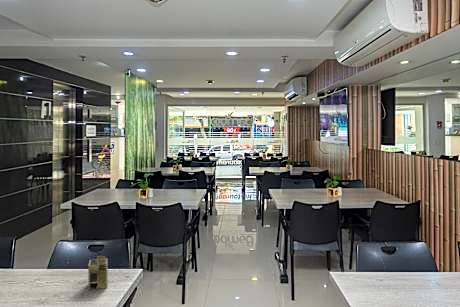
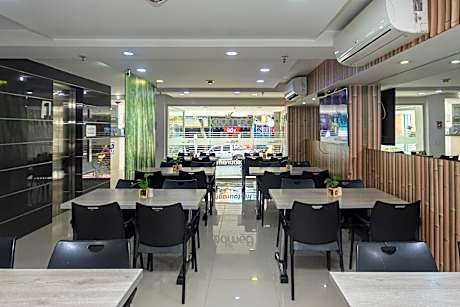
- napkin holder (98, 269)
